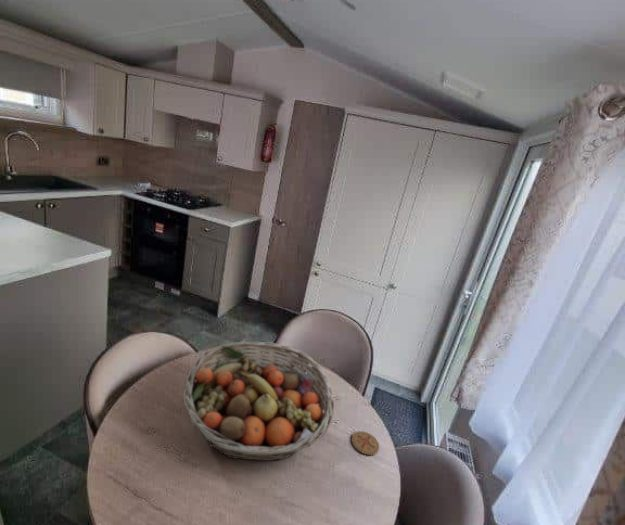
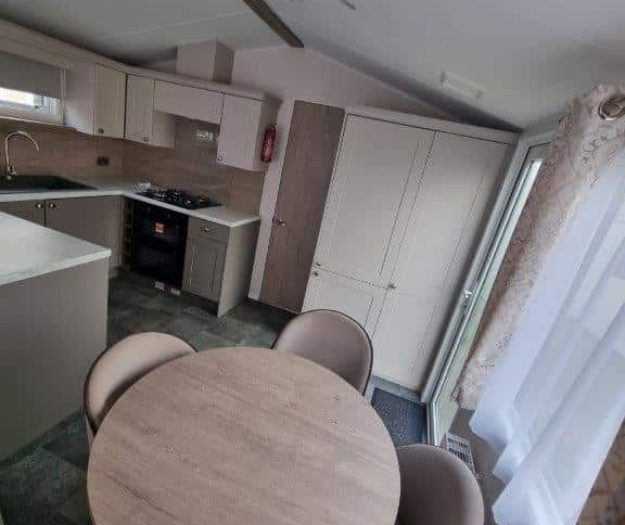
- fruit basket (260, 398)
- coaster (365, 442)
